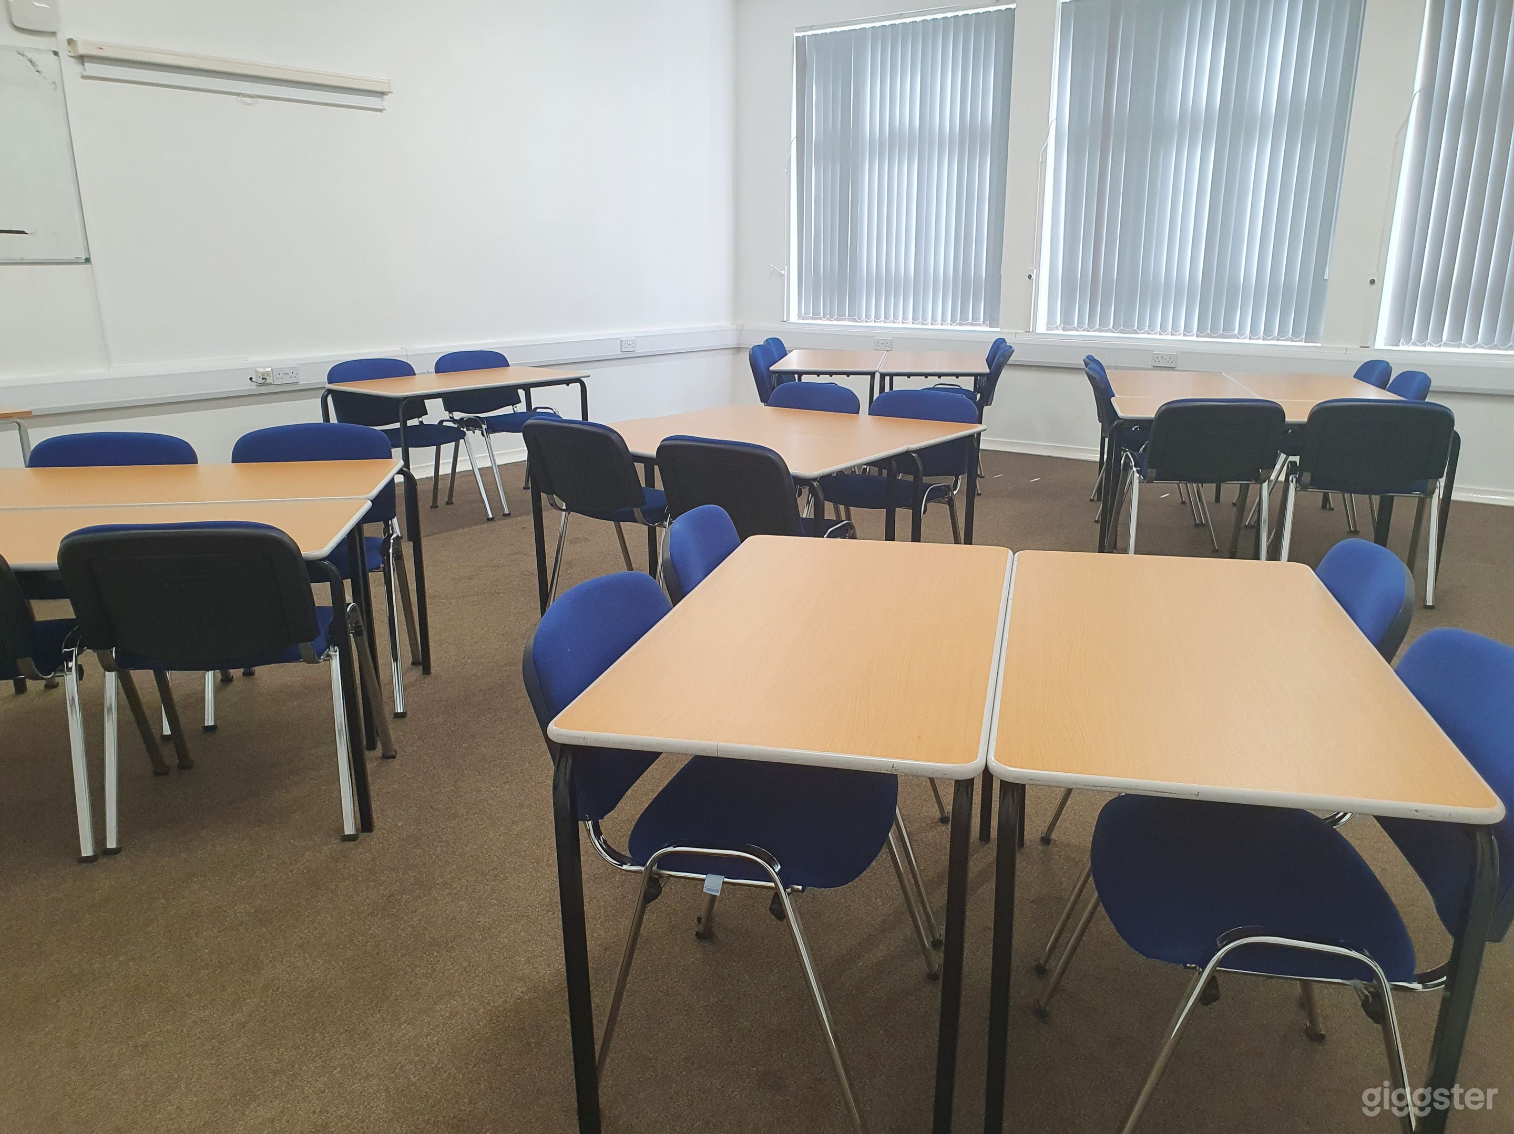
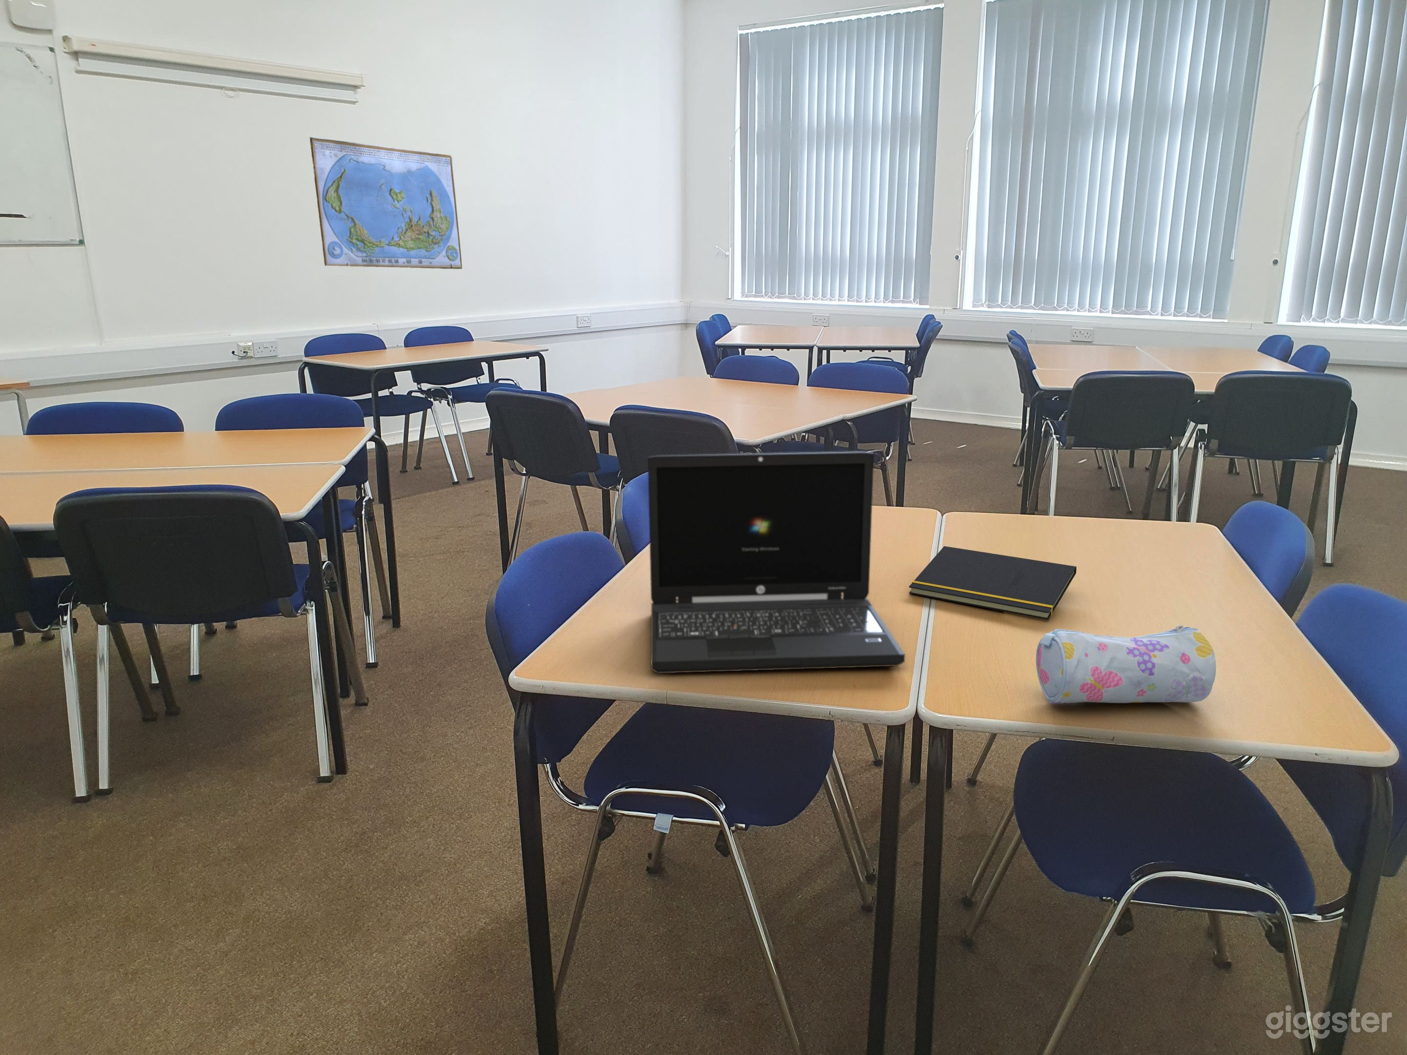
+ world map (392, 208)
+ laptop (770, 555)
+ notepad (993, 580)
+ pencil case (1124, 665)
